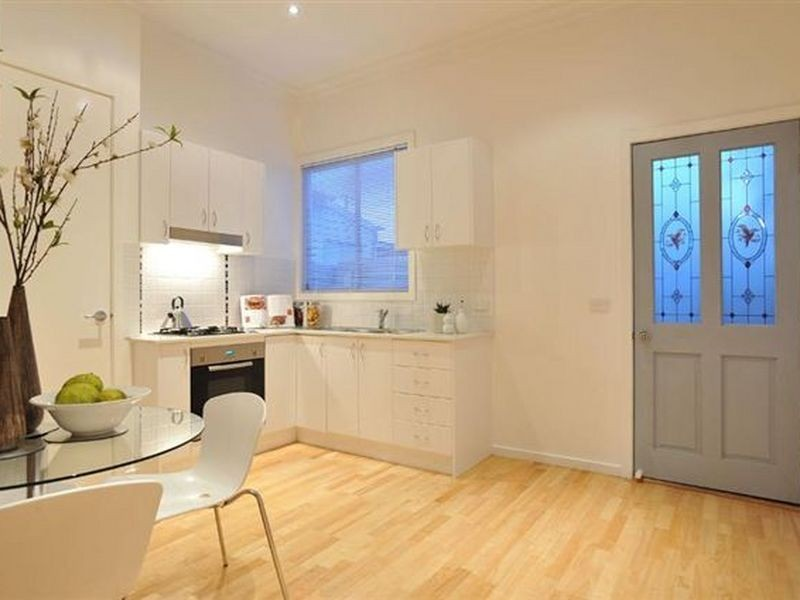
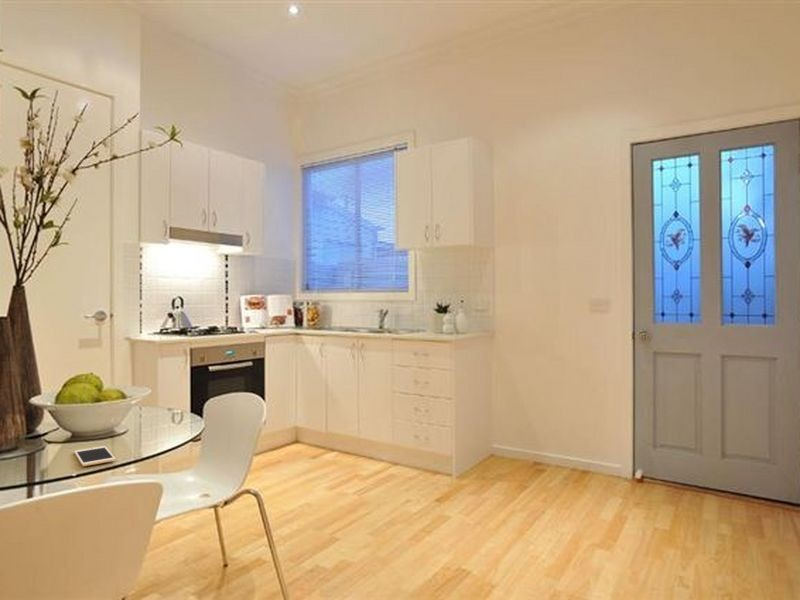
+ cell phone (94, 455)
